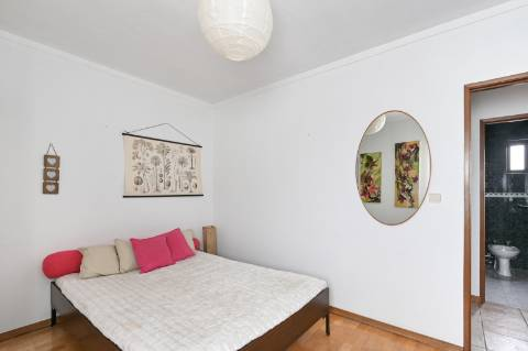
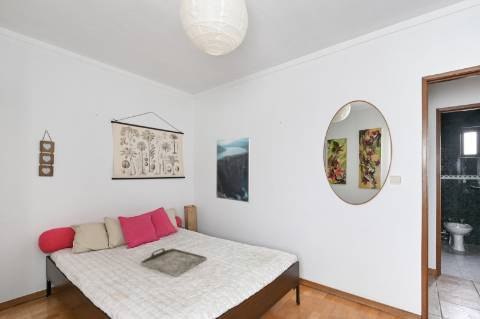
+ serving tray (174, 258)
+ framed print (232, 169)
